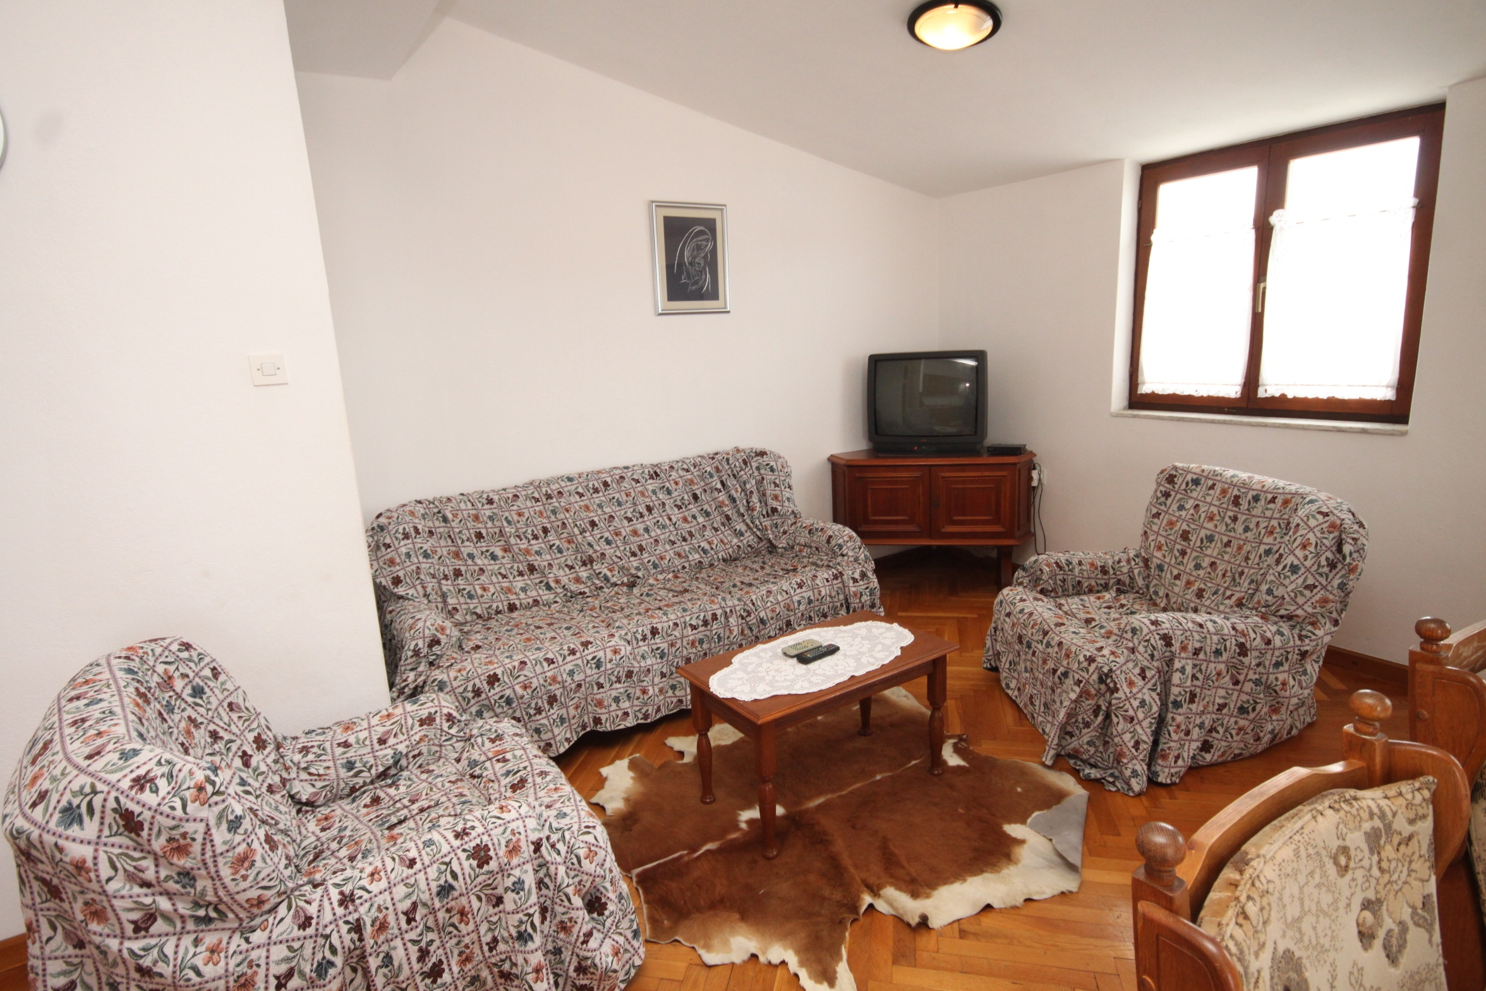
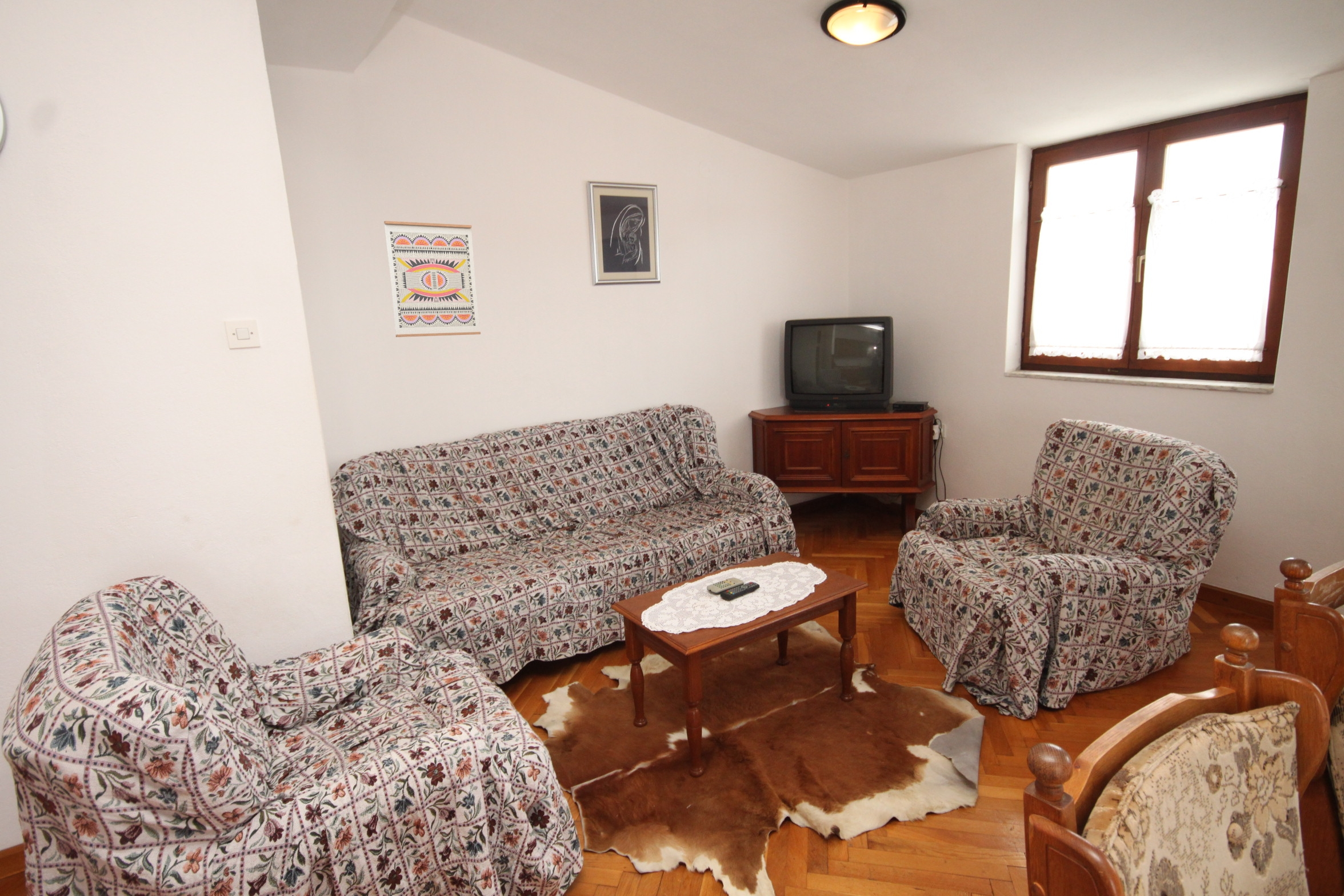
+ wall art (434, 280)
